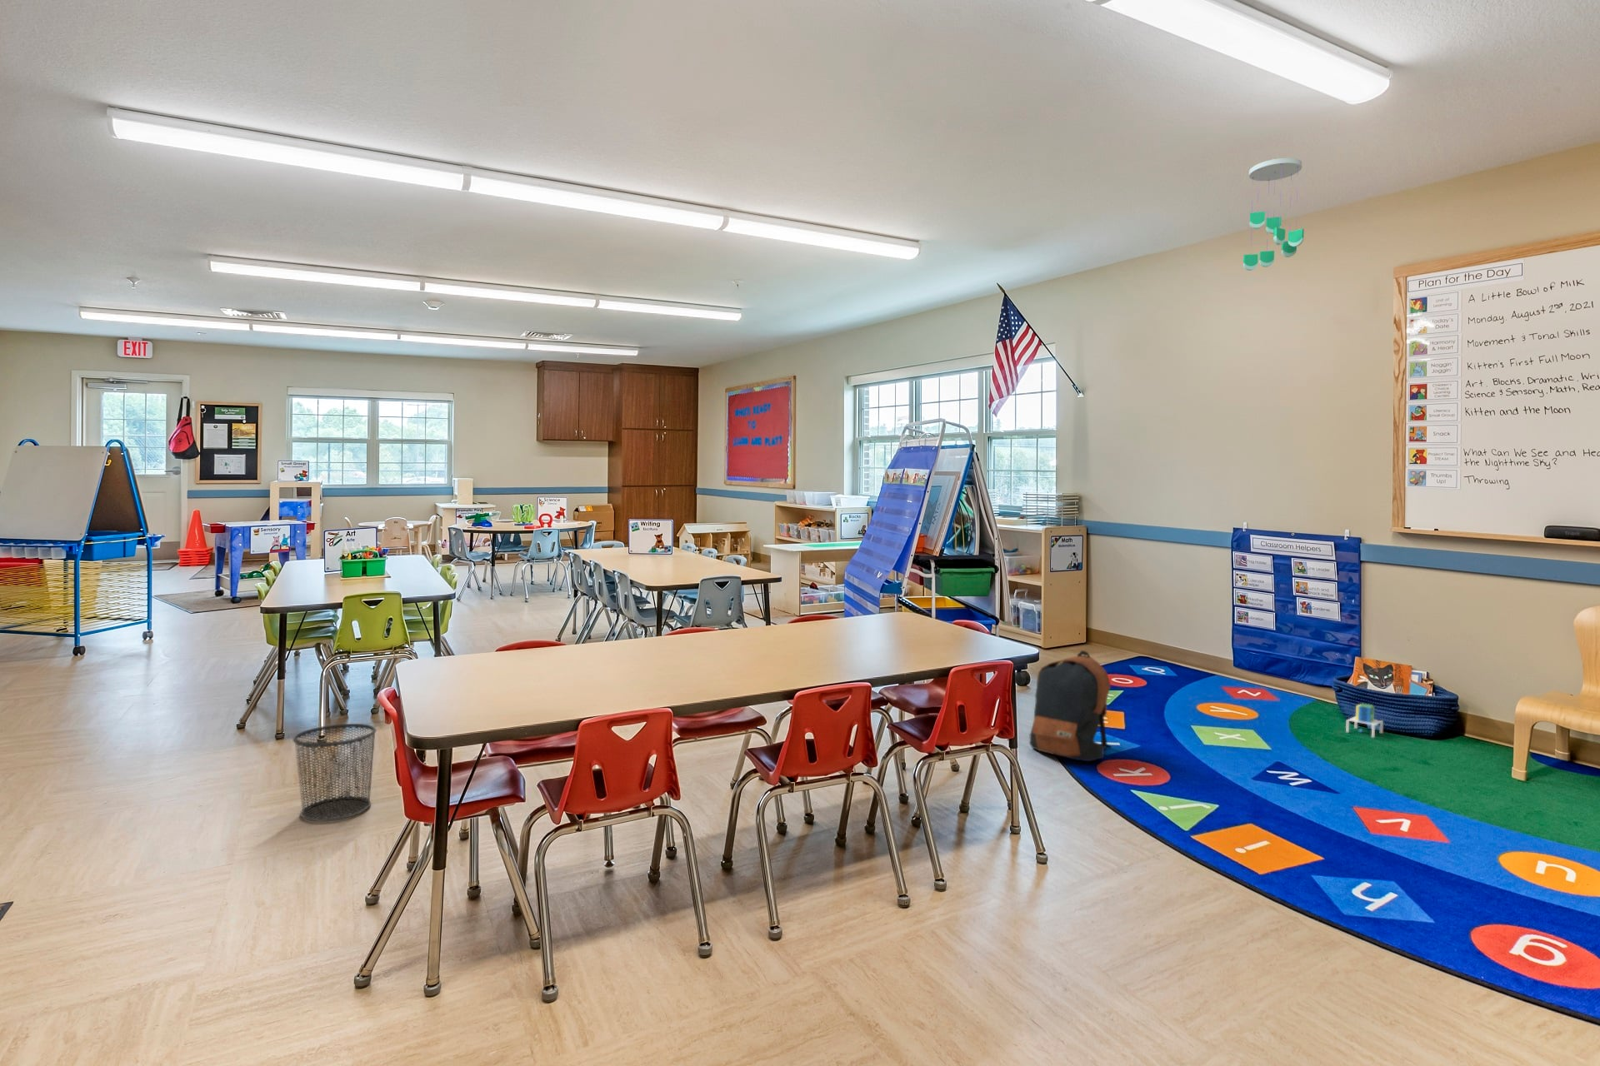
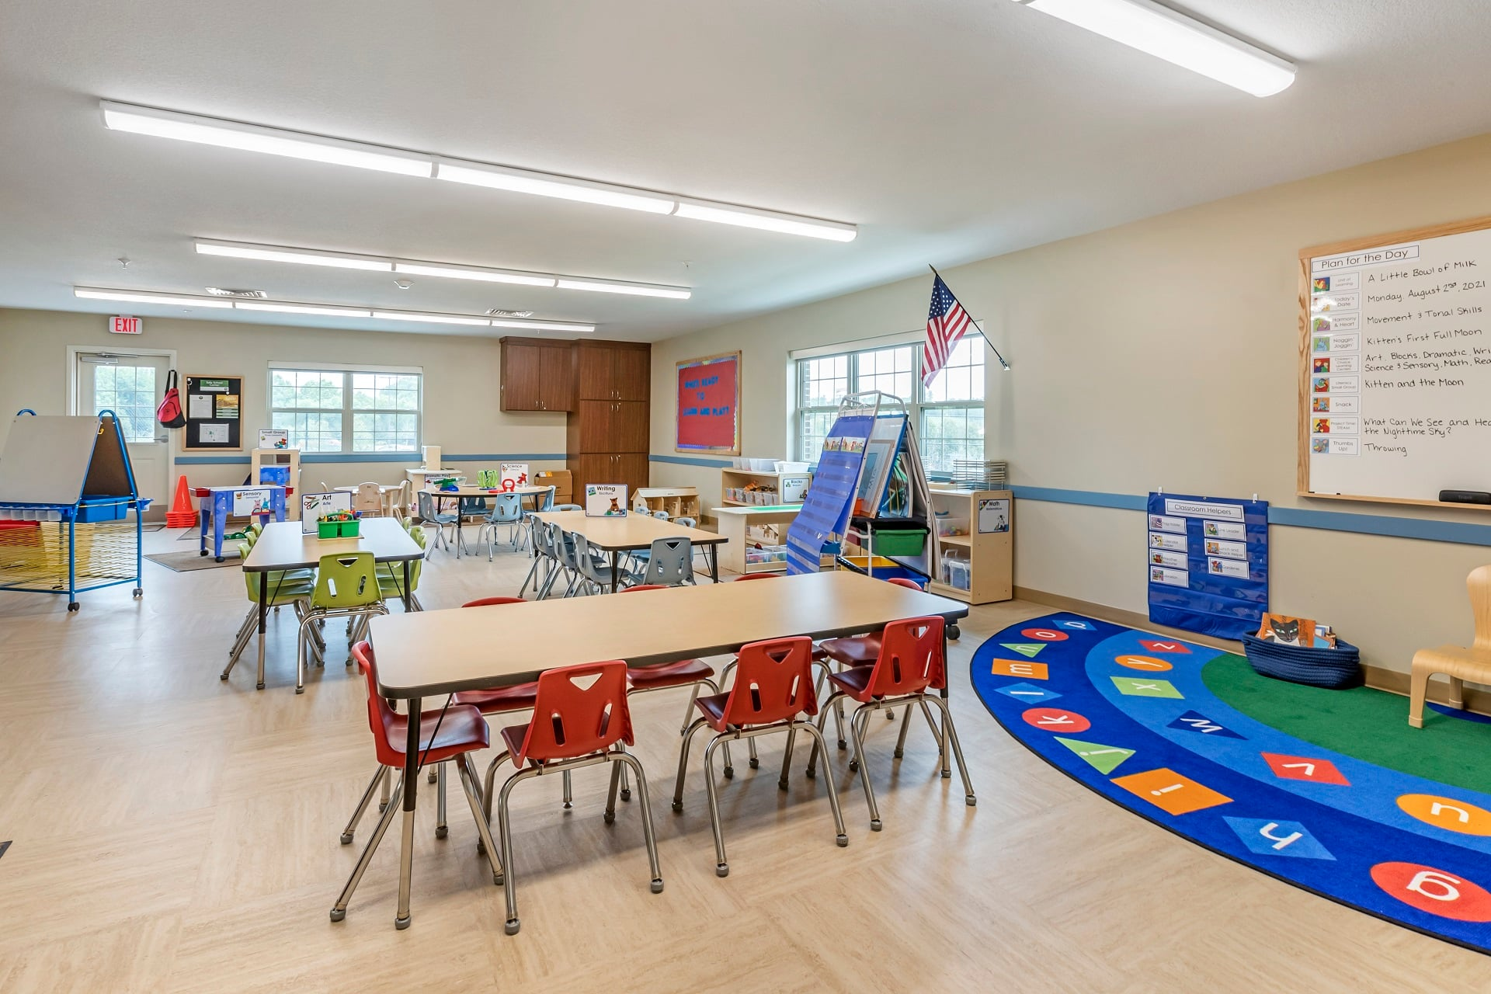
- ceiling mobile (1274, 215)
- backpack (1073, 702)
- waste bin (335, 771)
- toy house (1367, 717)
